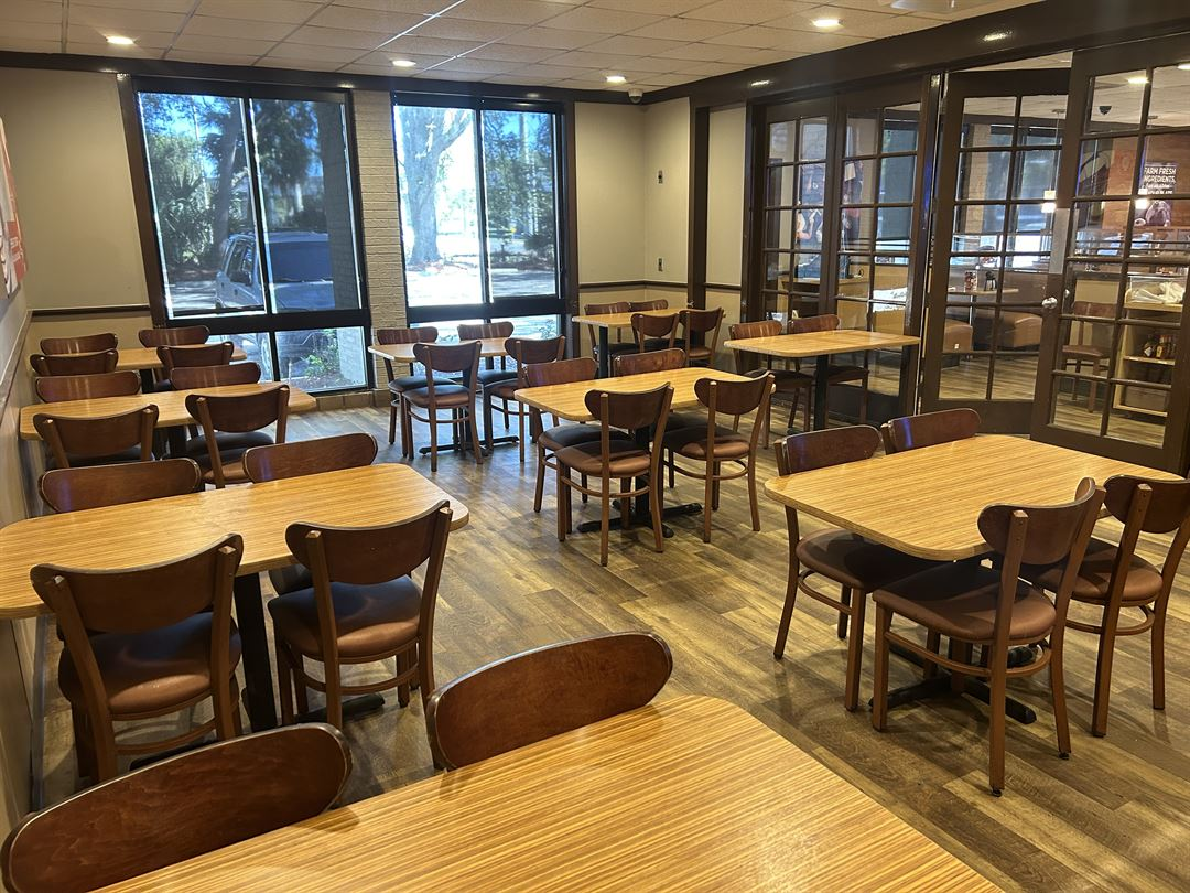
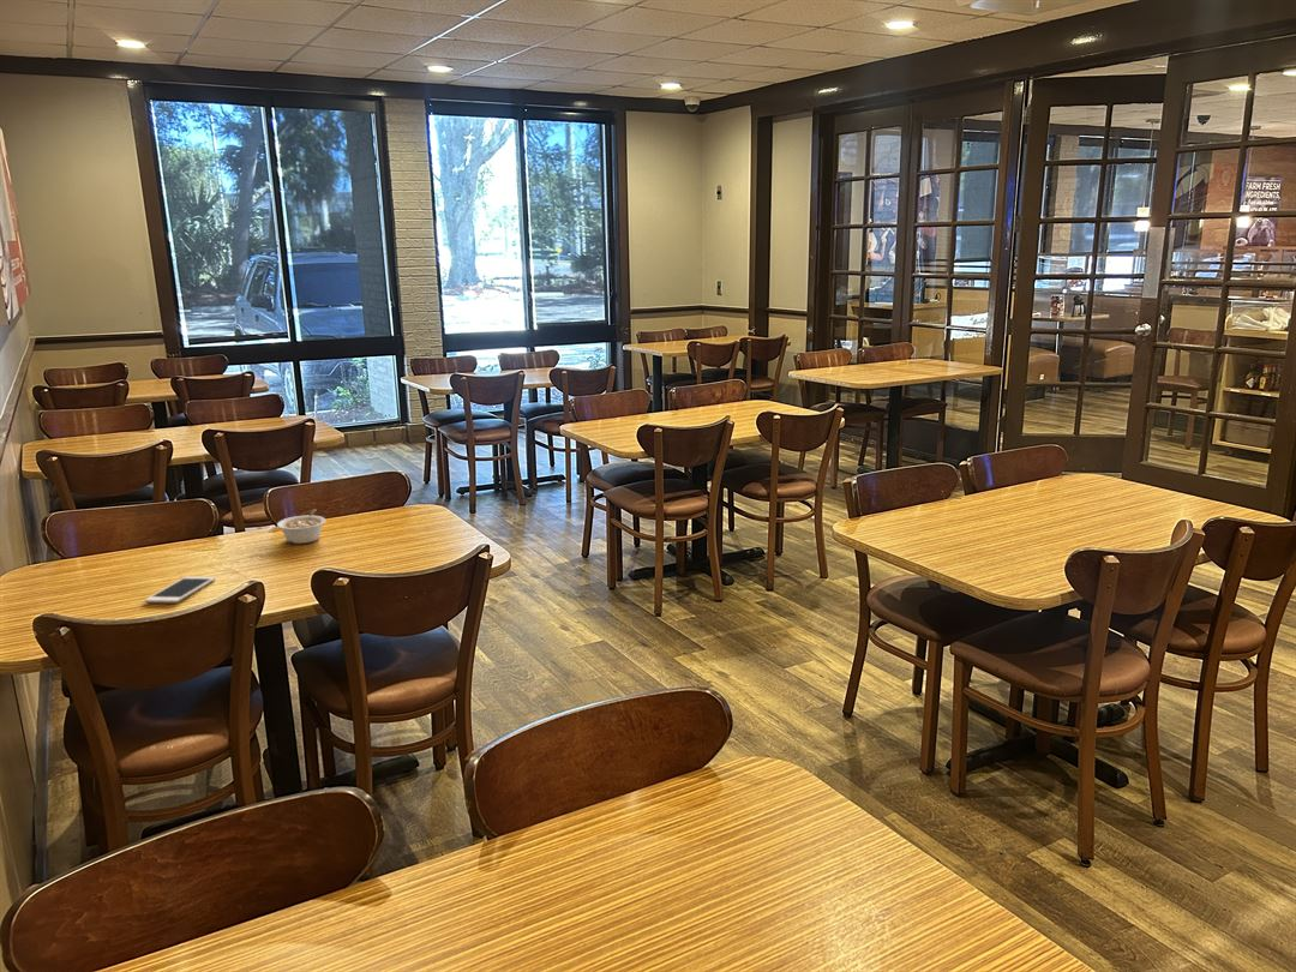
+ cell phone (181, 589)
+ legume (301, 528)
